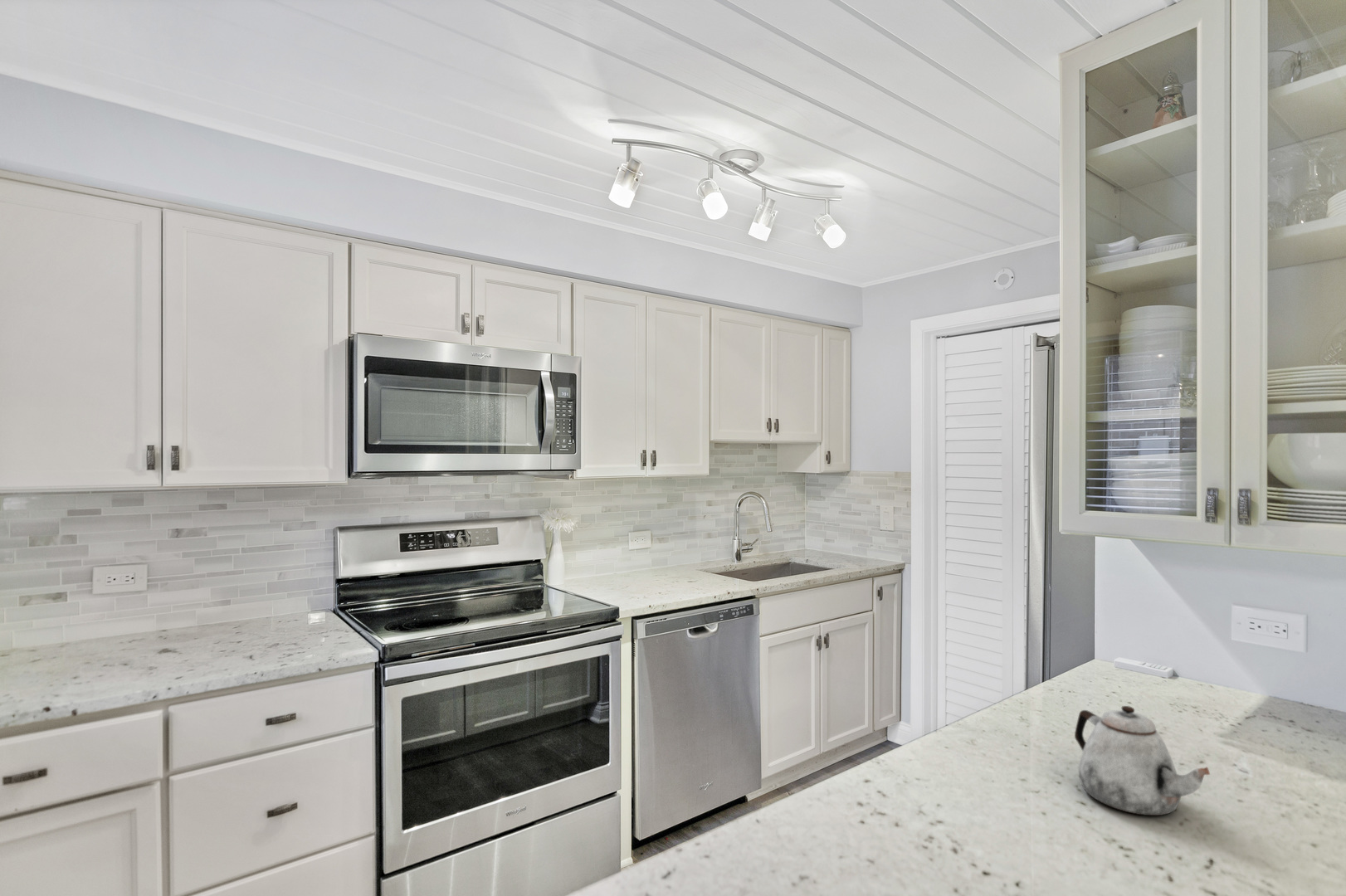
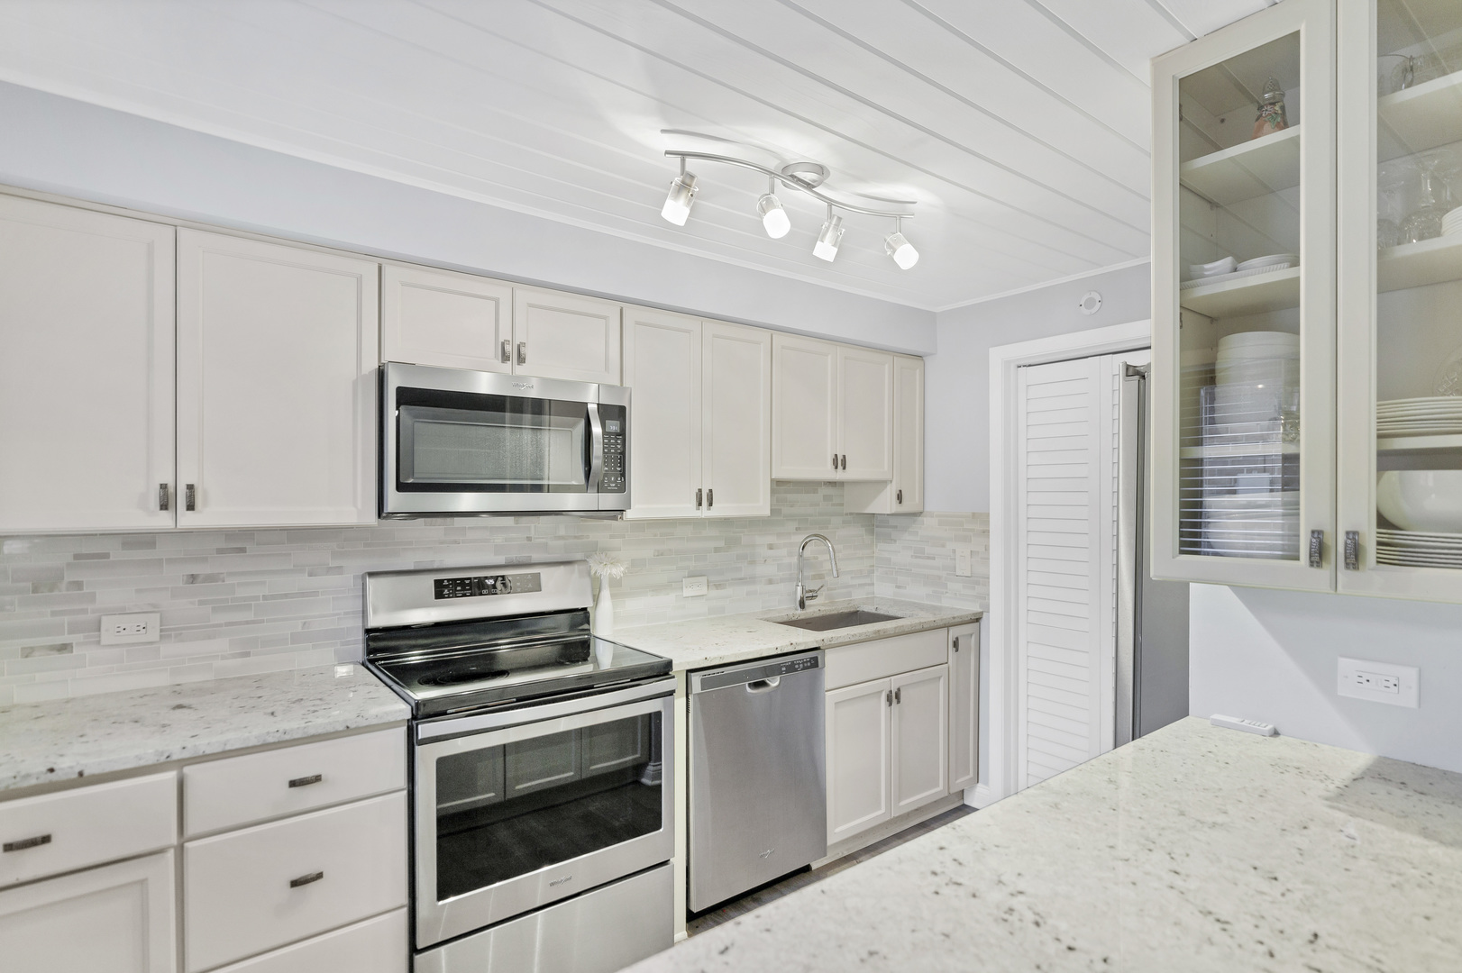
- teapot (1136, 756)
